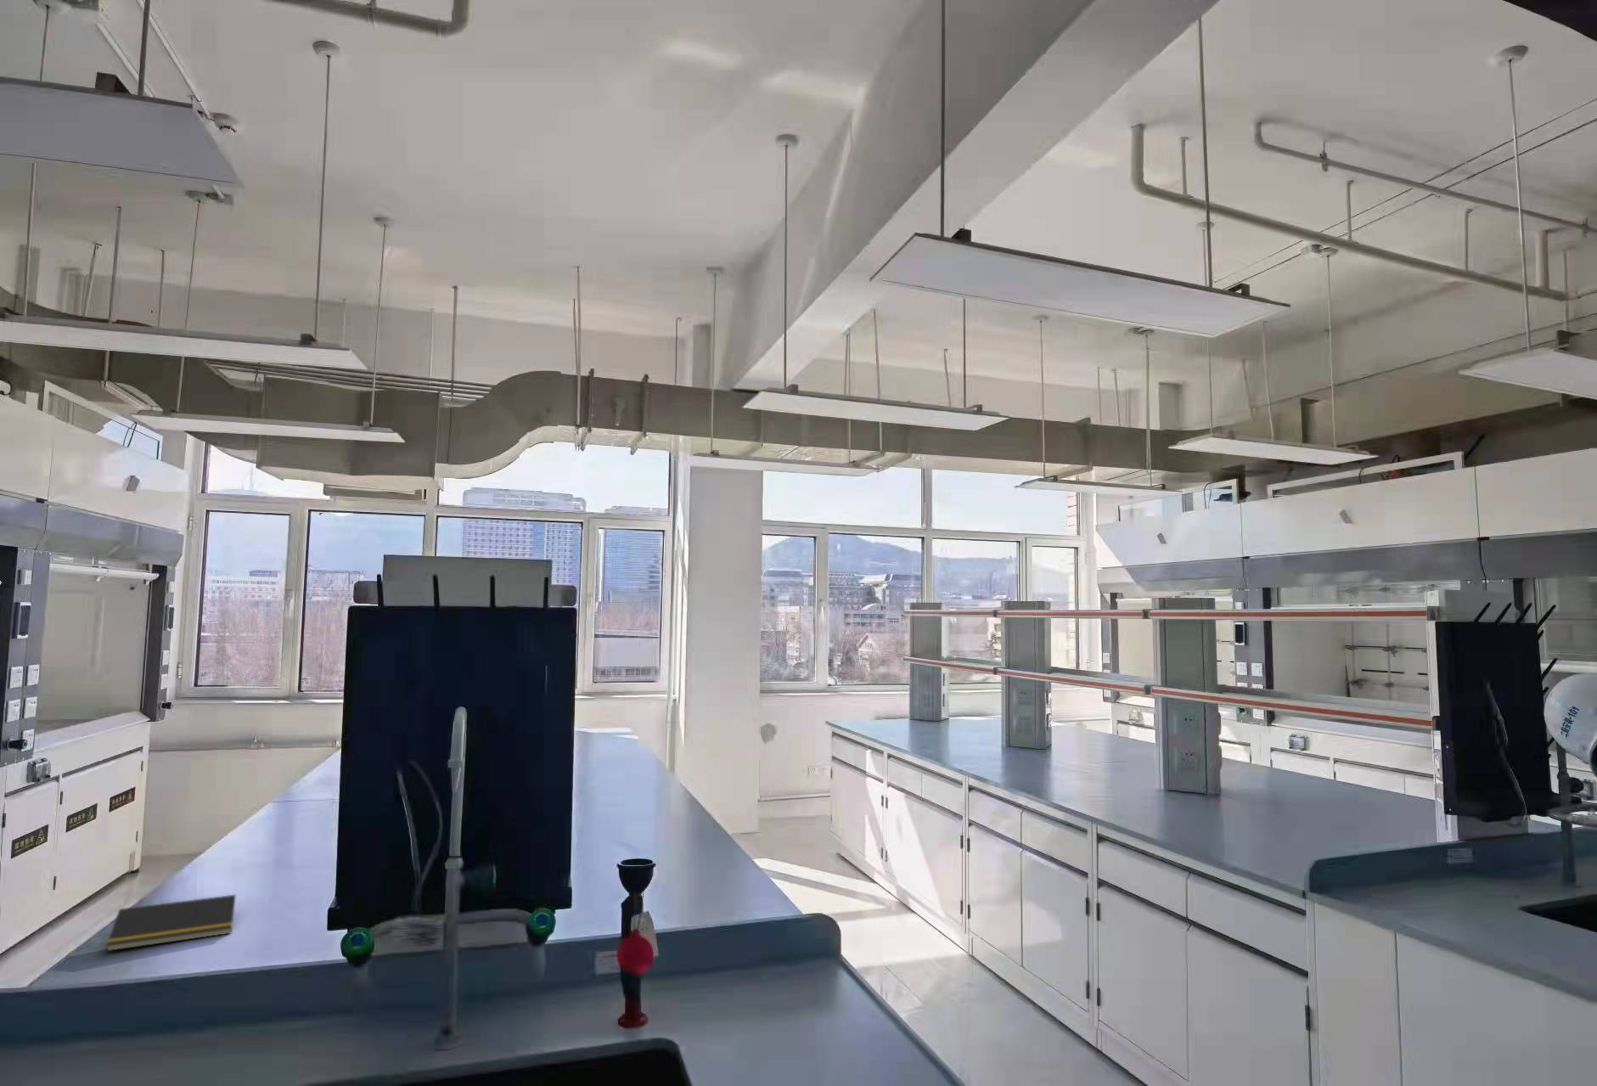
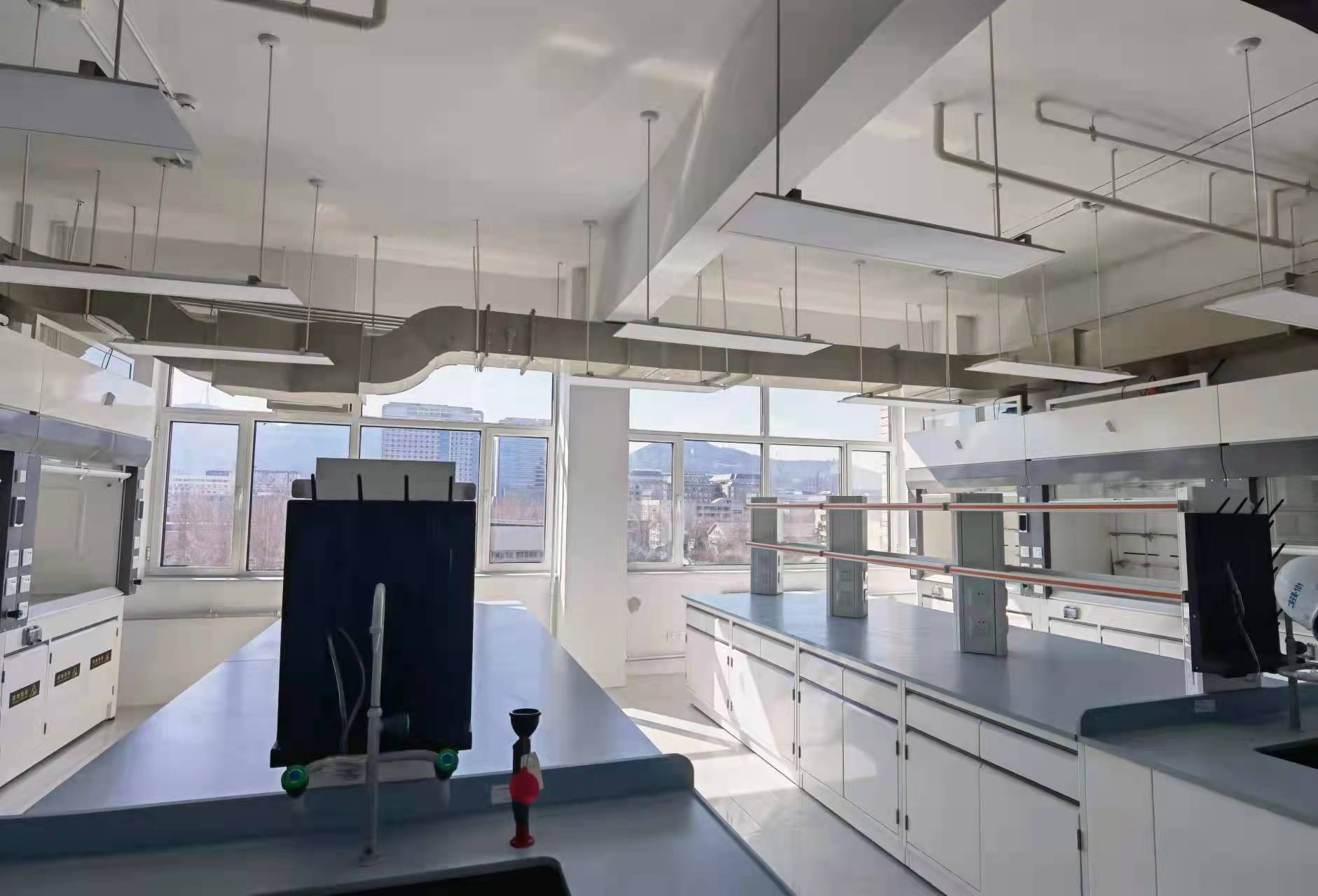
- notepad (174, 920)
